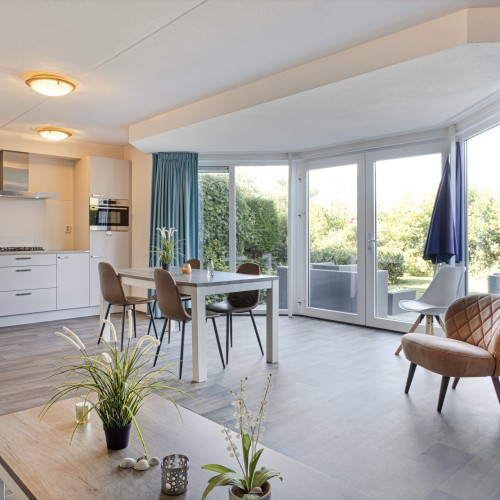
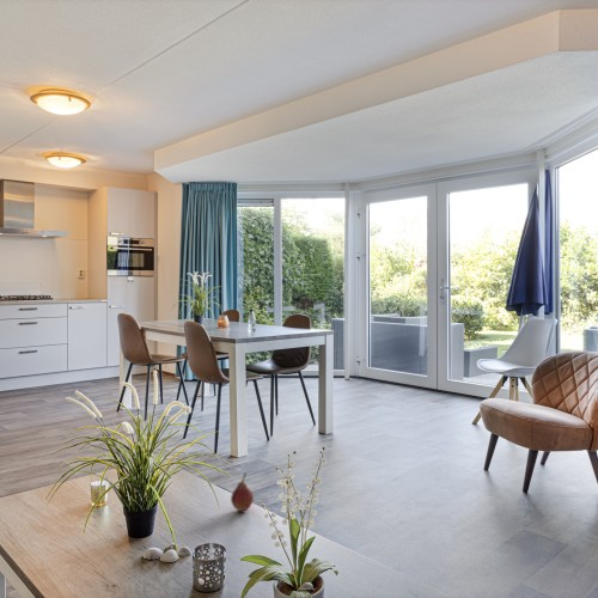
+ fruit (242, 490)
